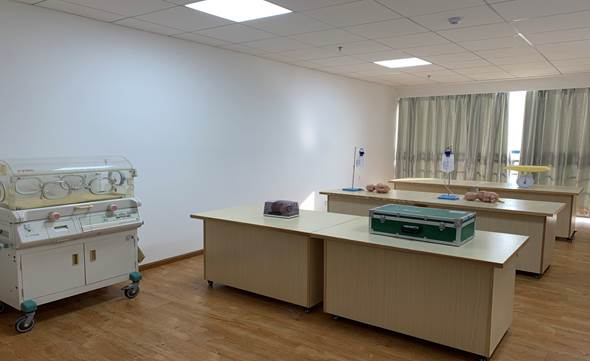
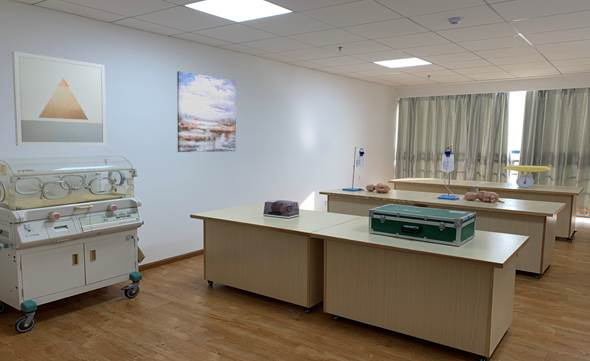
+ wall art (208, 114)
+ wall art (63, 102)
